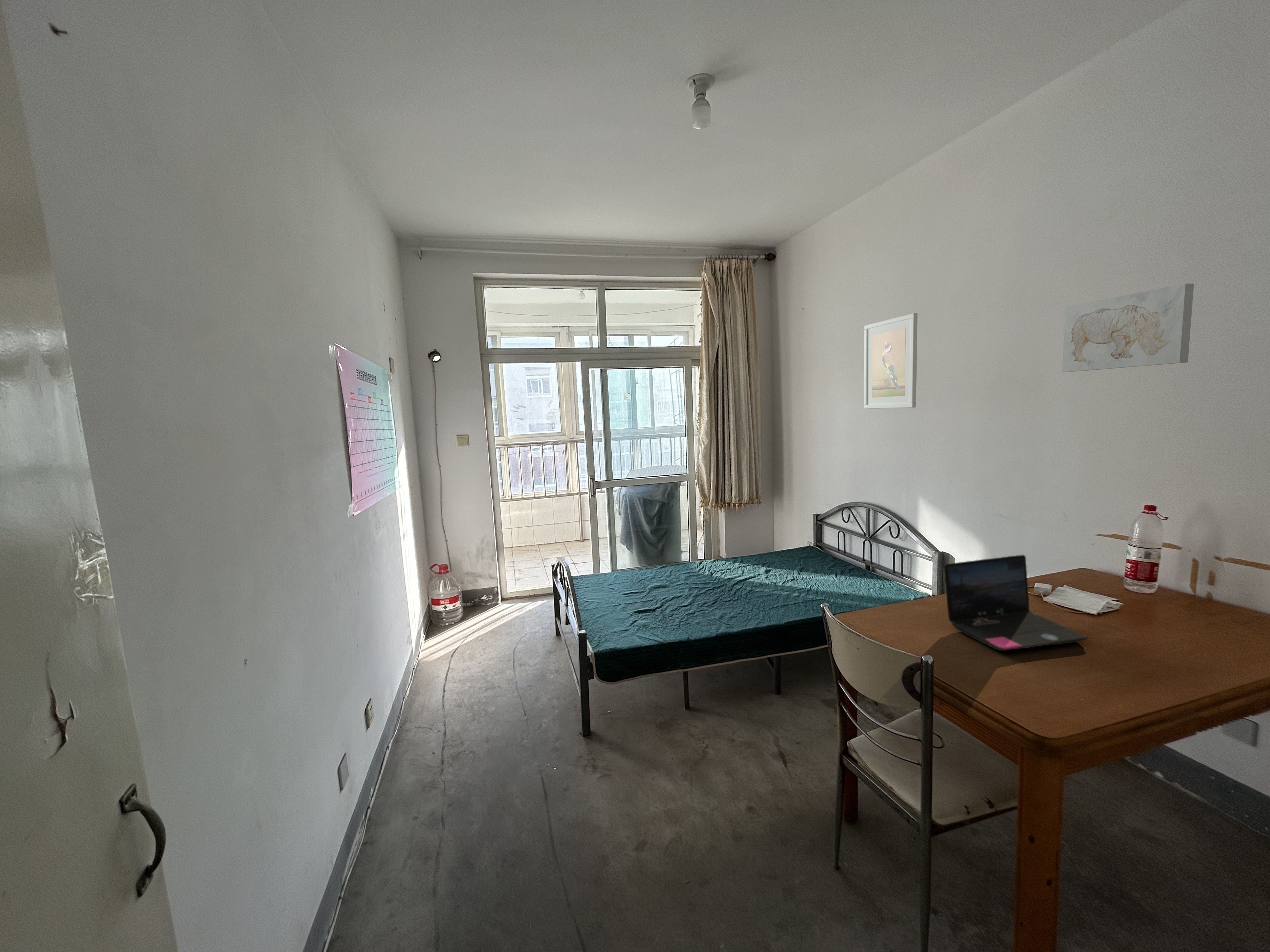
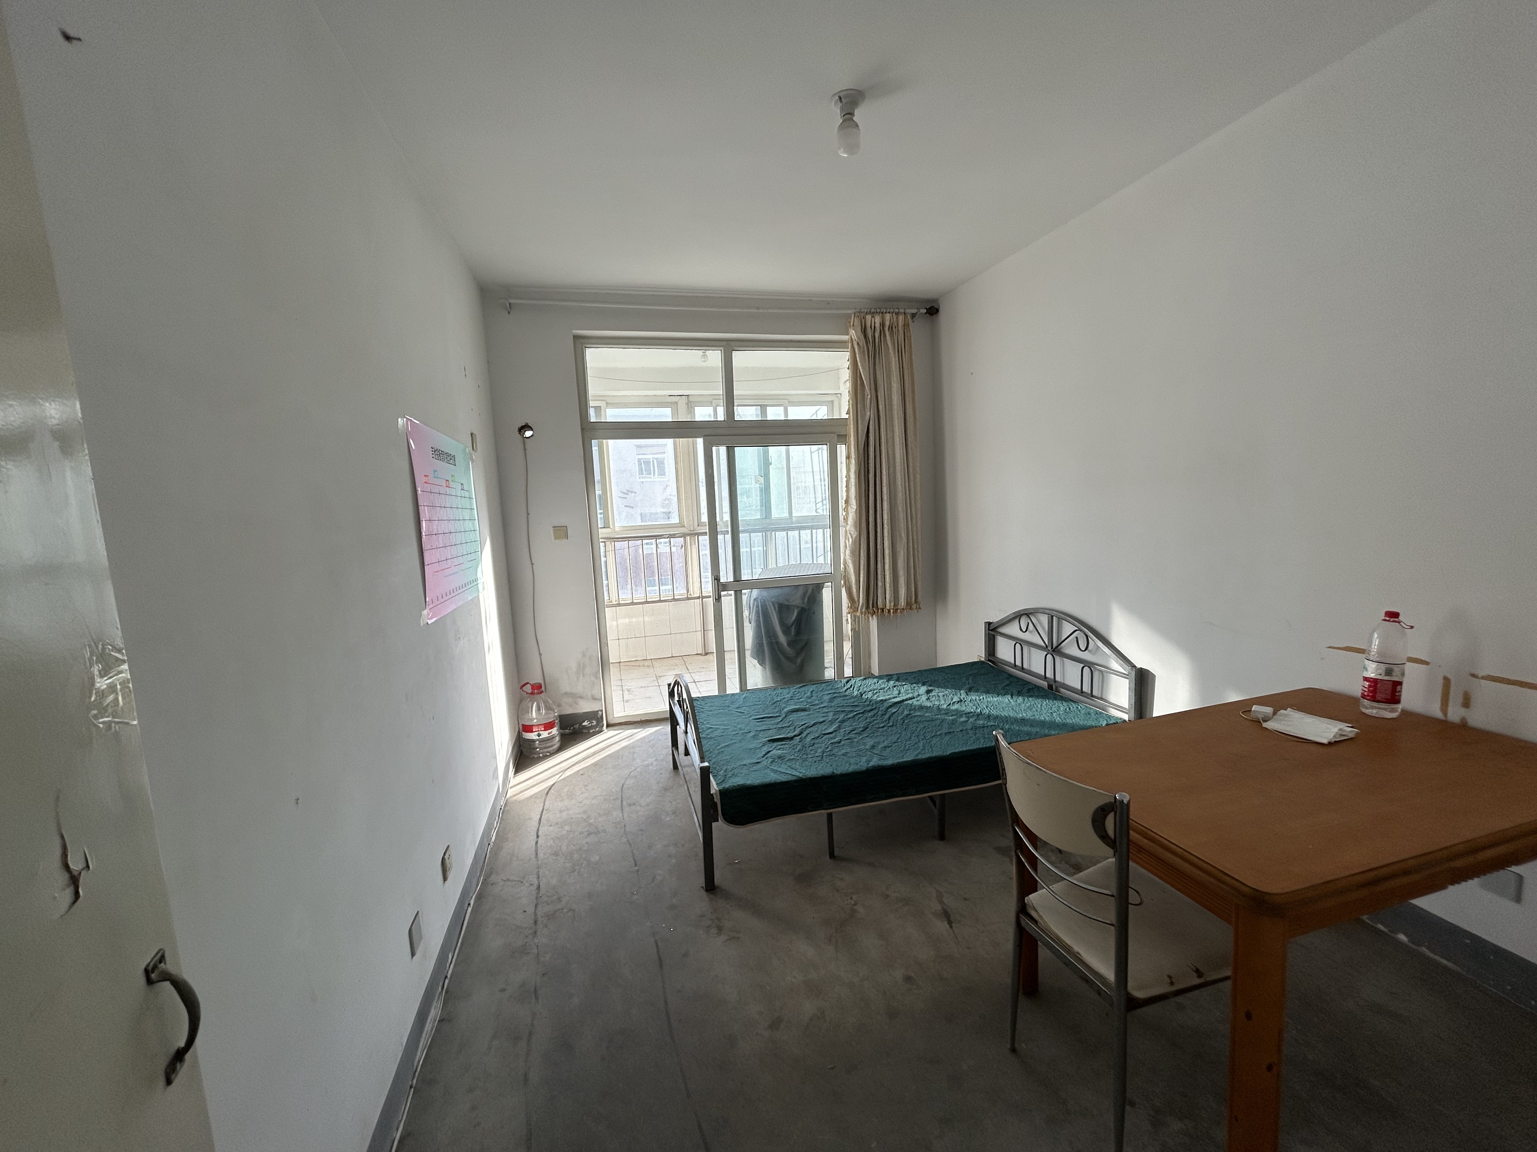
- wall art (1121, 332)
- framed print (889, 364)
- laptop (1013, 601)
